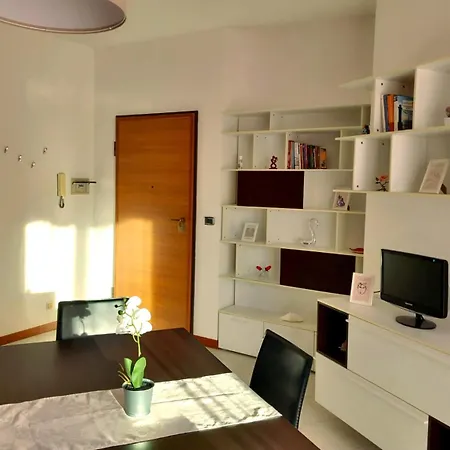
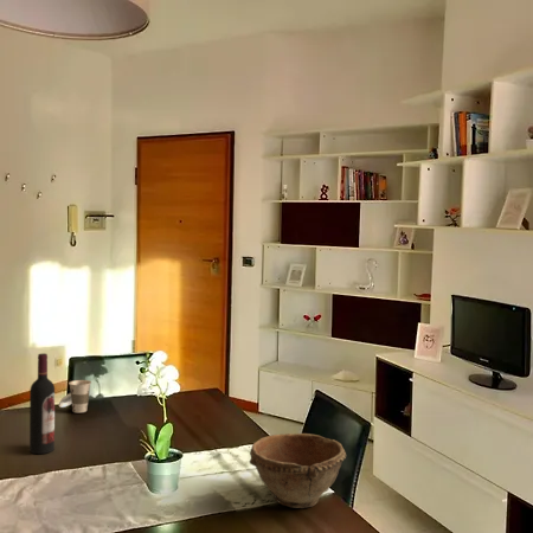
+ cup (75, 396)
+ wine bottle (41, 402)
+ bowl (296, 471)
